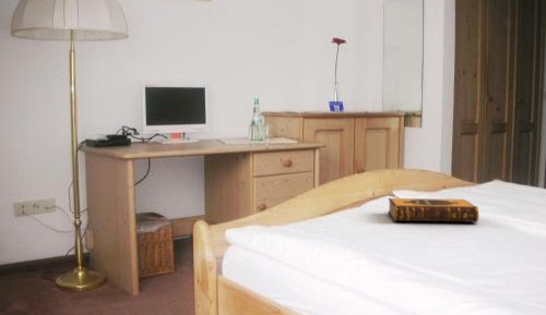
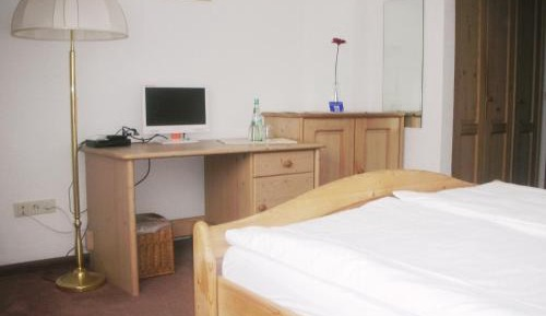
- hardback book (430, 210)
